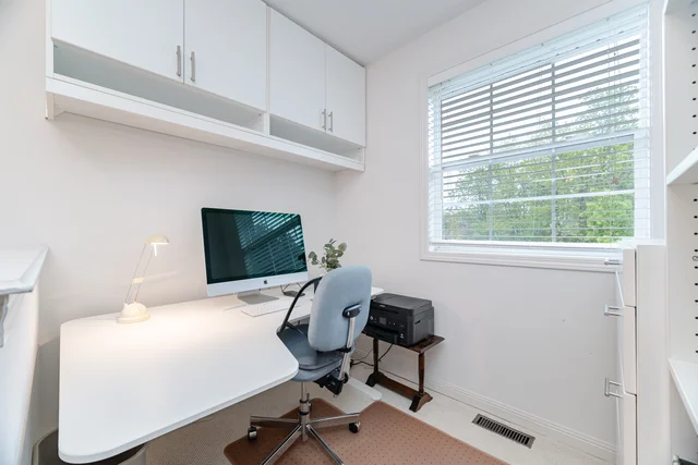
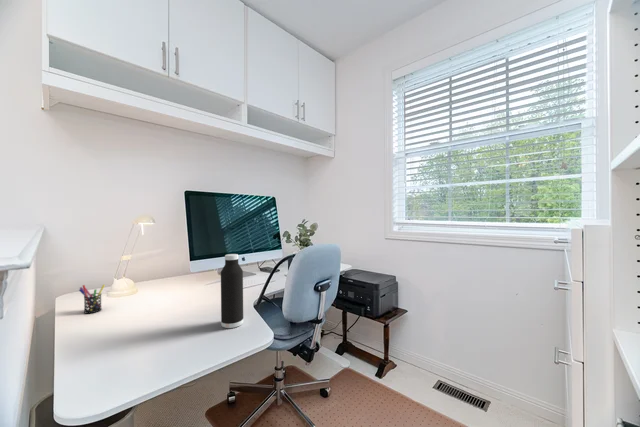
+ pen holder (92, 297)
+ water bottle (232, 289)
